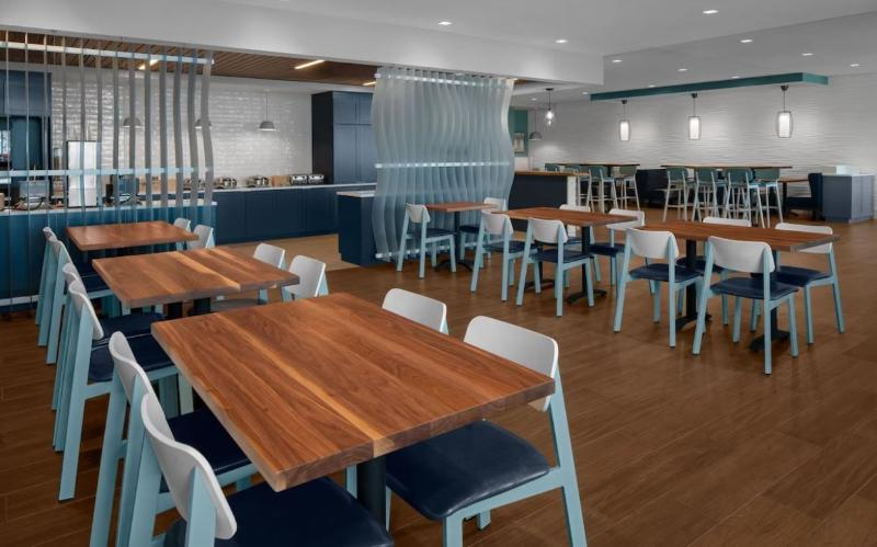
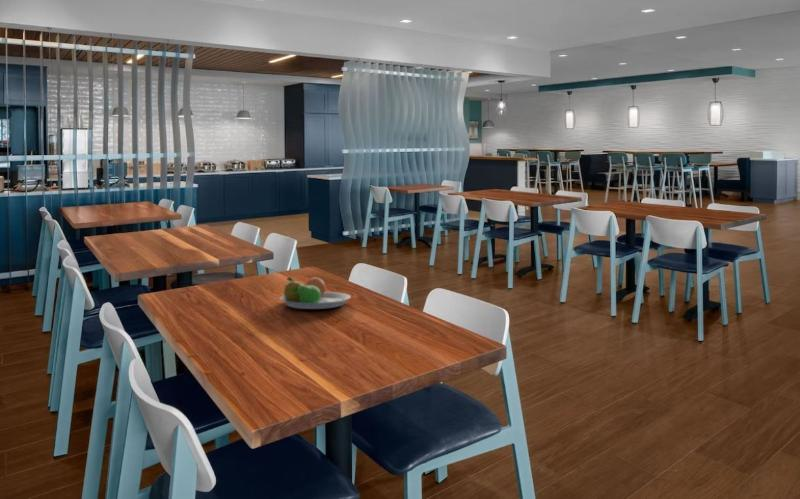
+ fruit bowl (313, 290)
